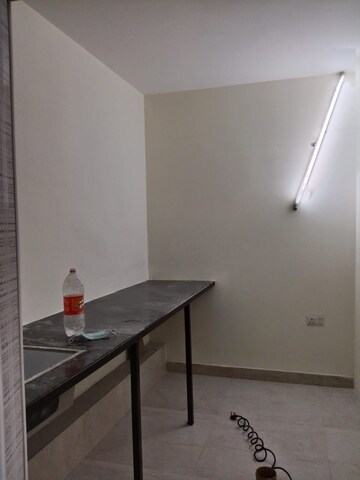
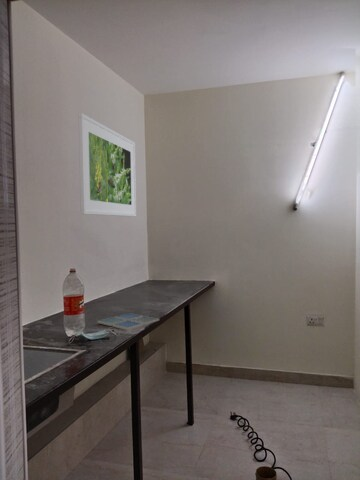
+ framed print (111, 173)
+ drink coaster (128, 320)
